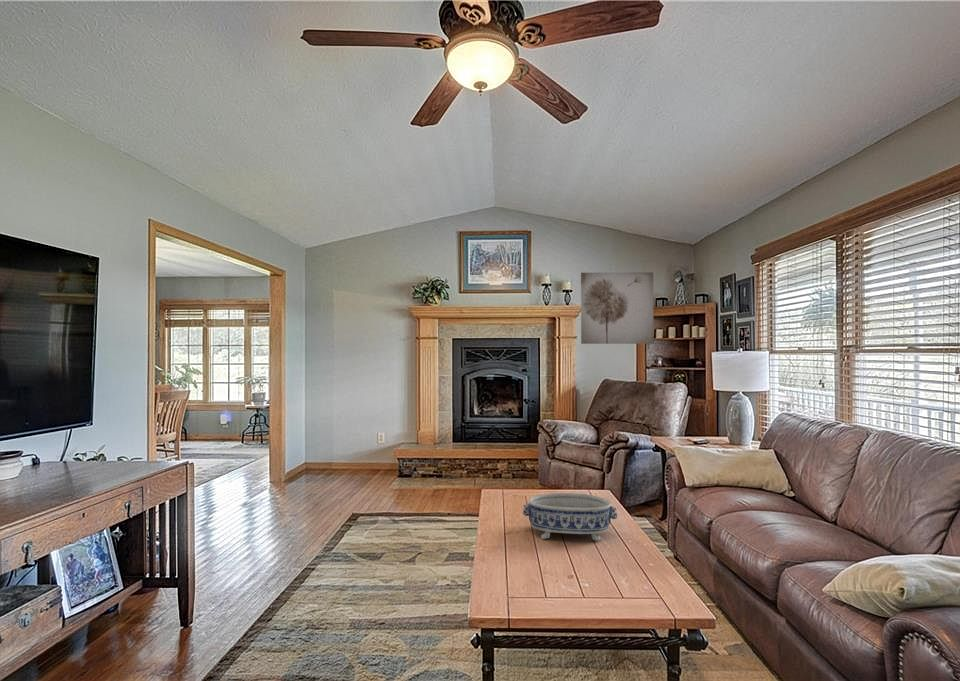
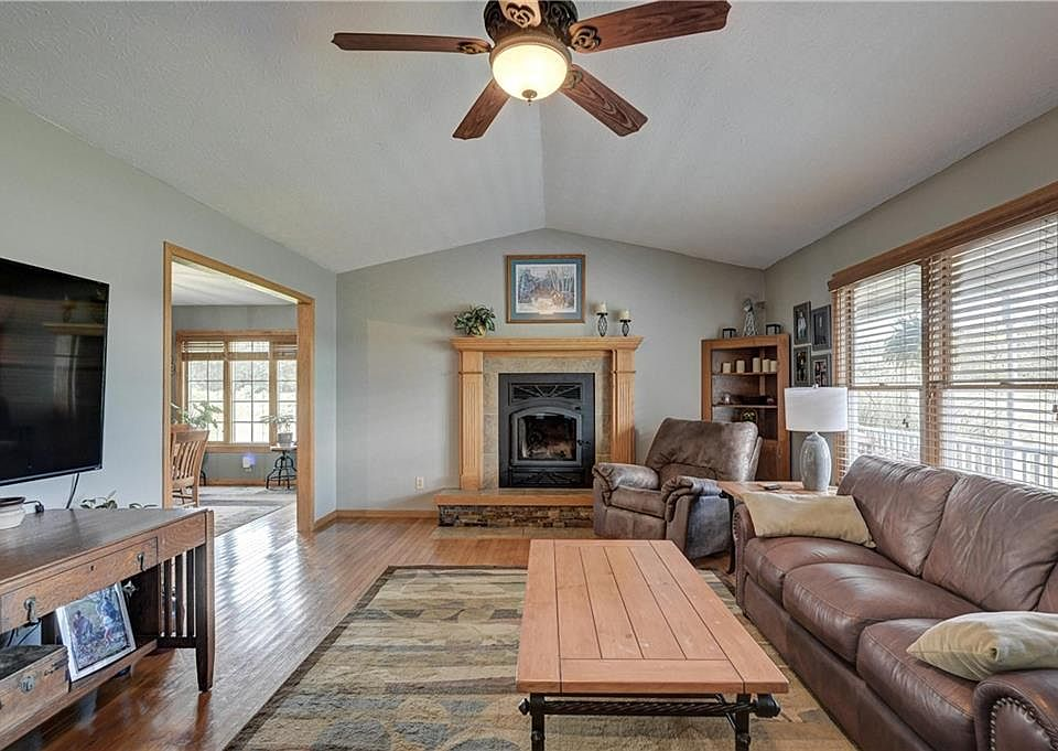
- decorative bowl (569, 516)
- wall art (617, 308)
